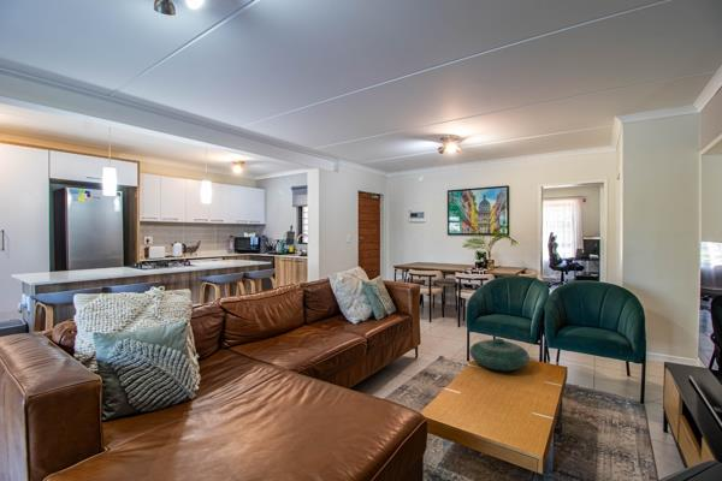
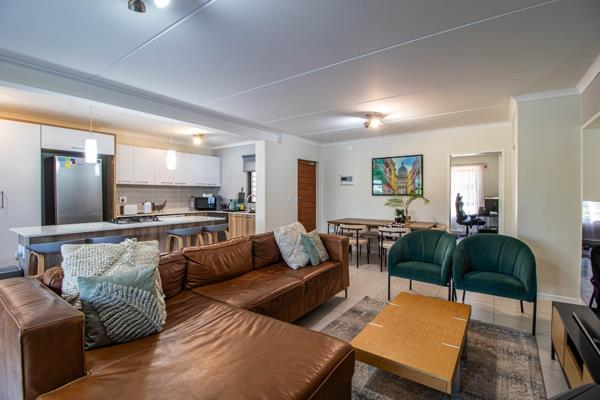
- decorative bowl (498, 351)
